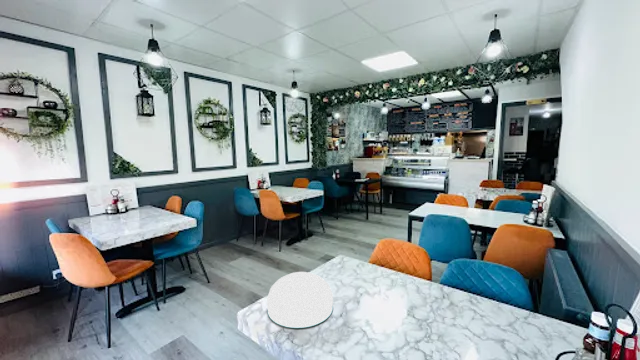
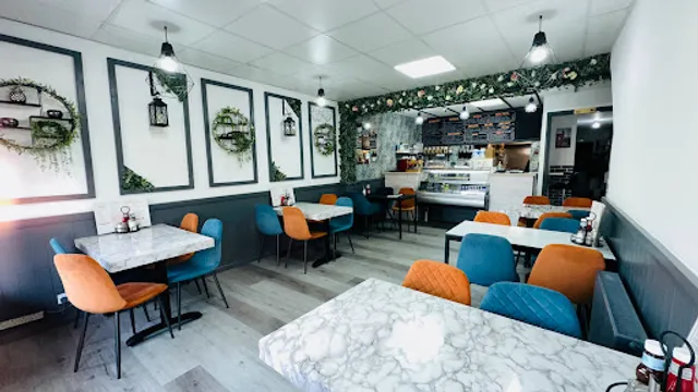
- plate (300, 292)
